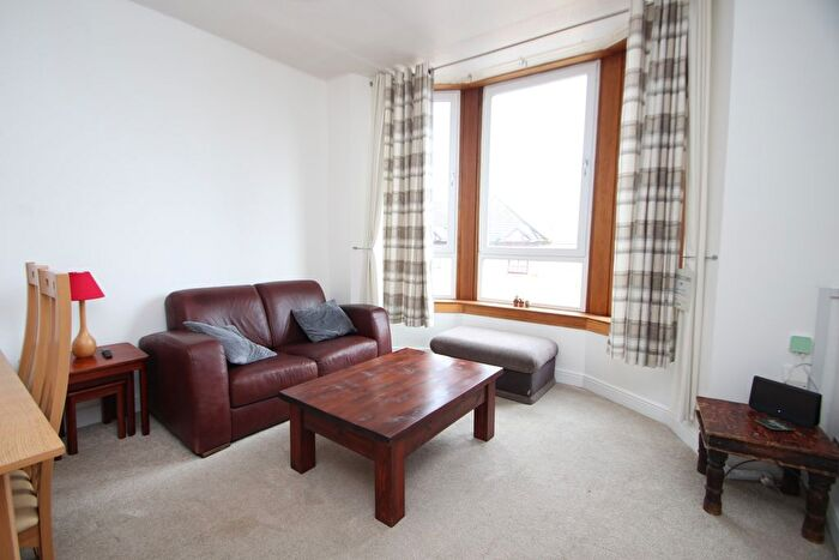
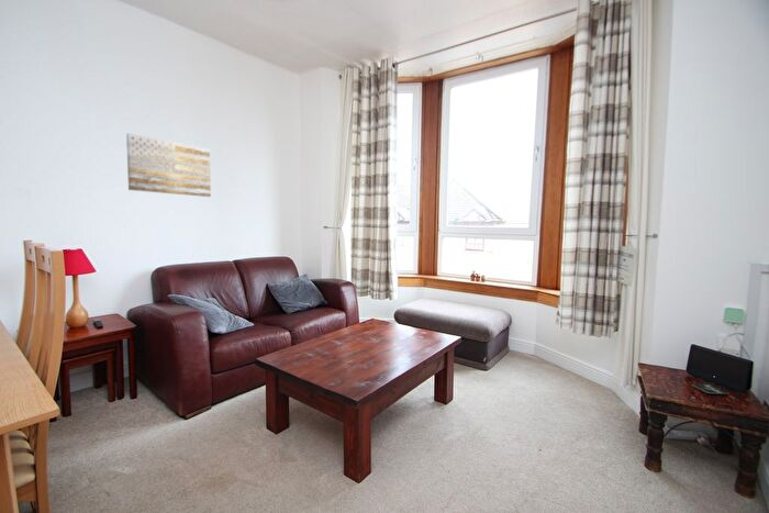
+ wall art (171, 167)
